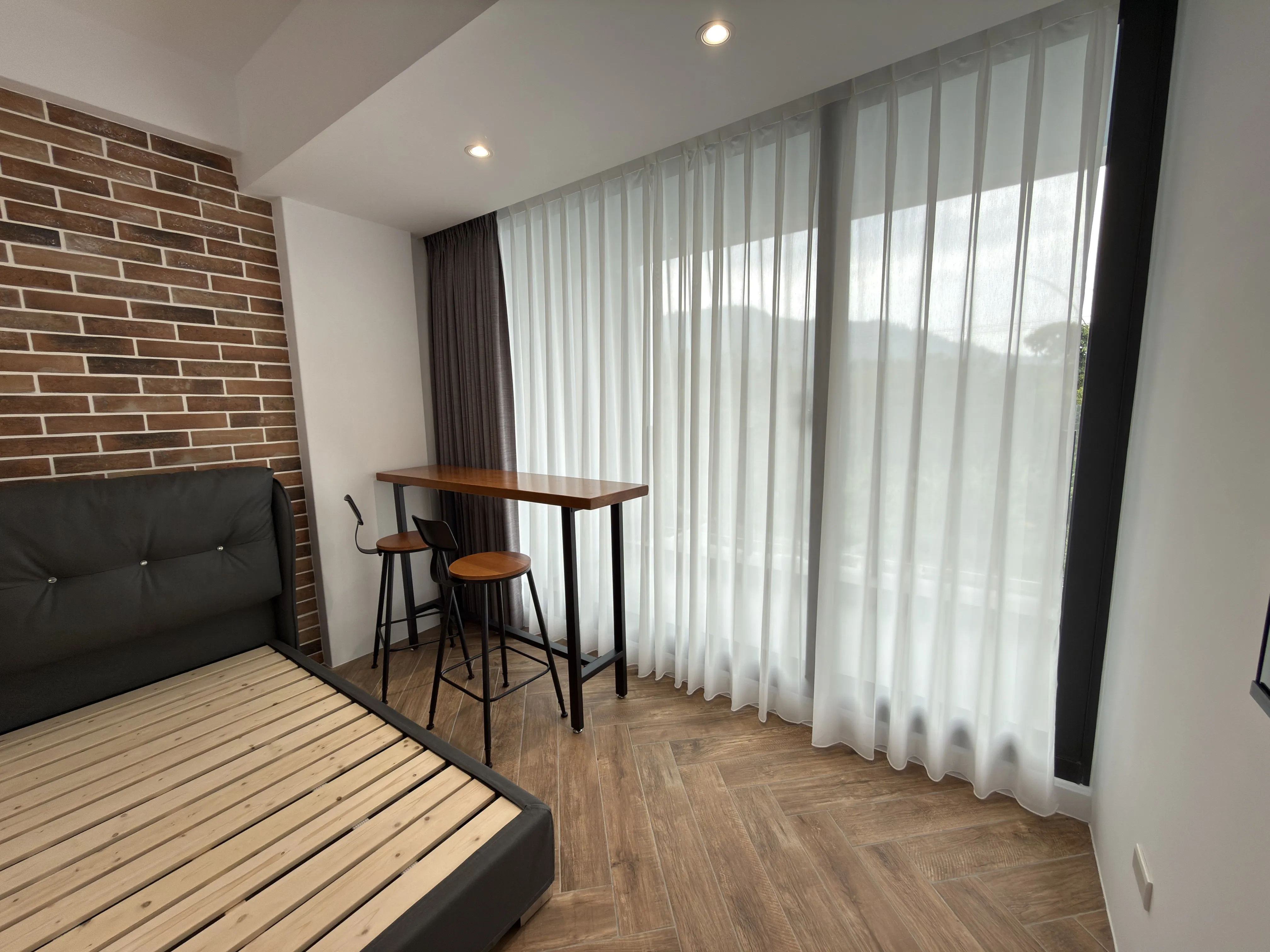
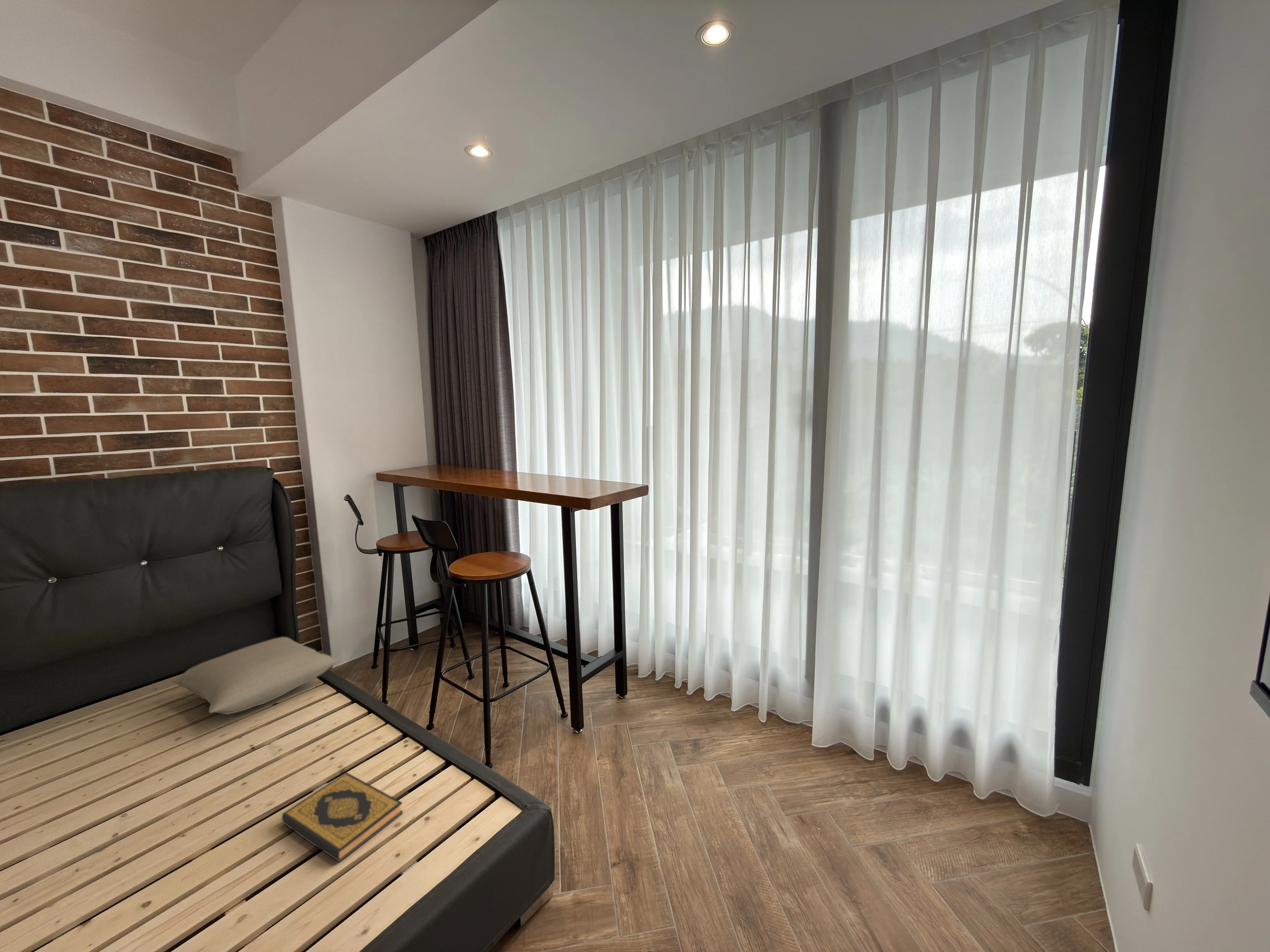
+ hardback book (343, 813)
+ pillow (257, 671)
